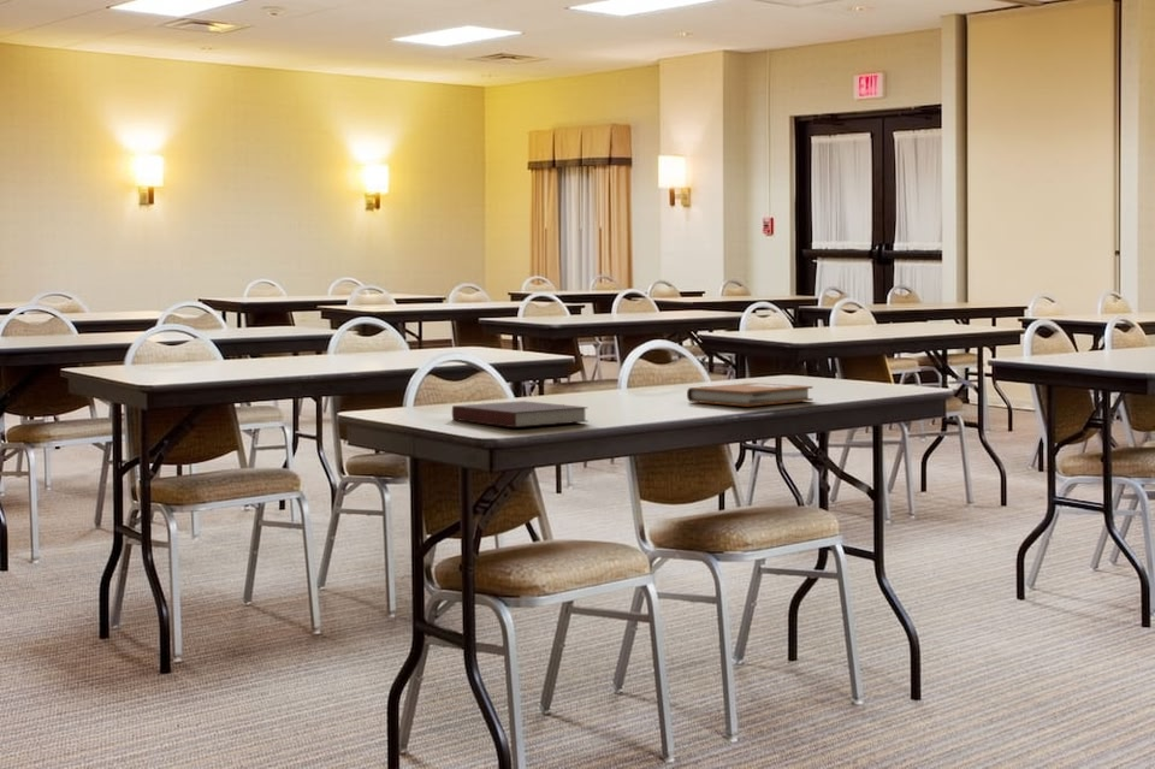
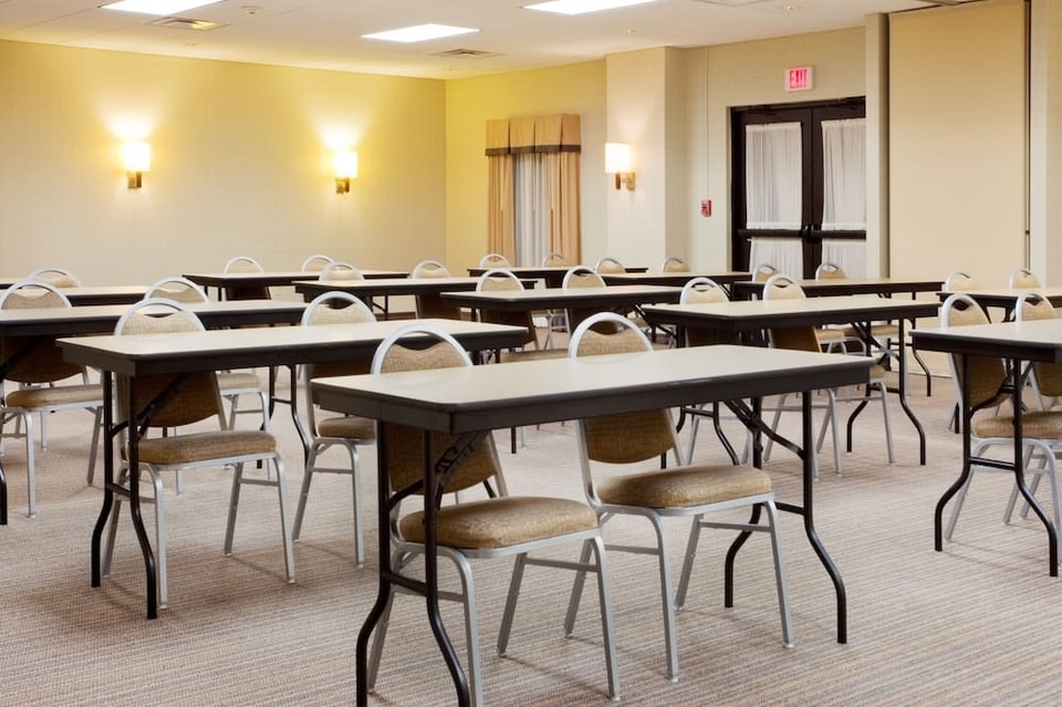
- notebook (519, 413)
- notebook (751, 392)
